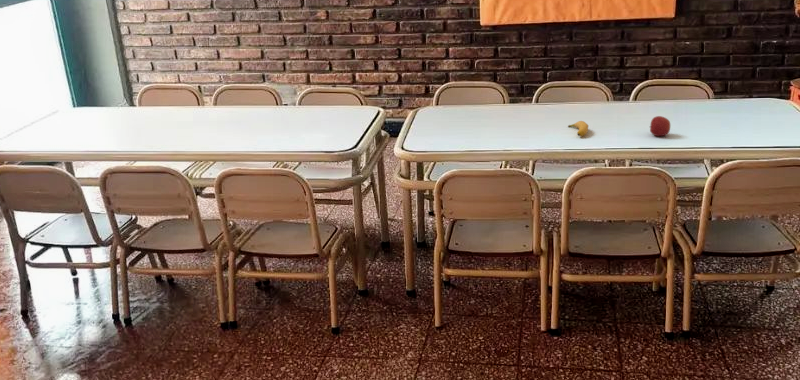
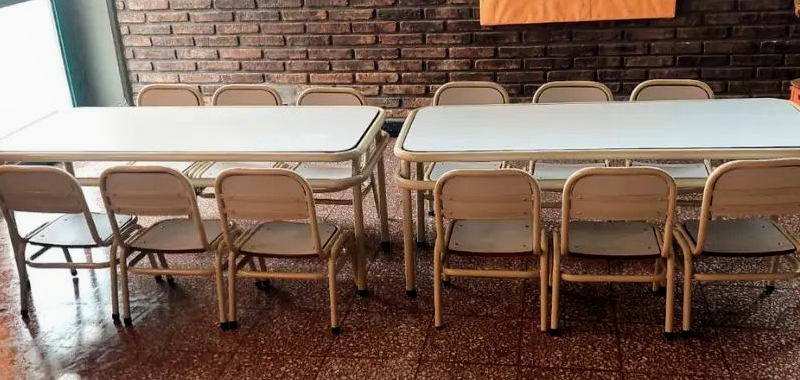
- apple (659, 126)
- banana (578, 127)
